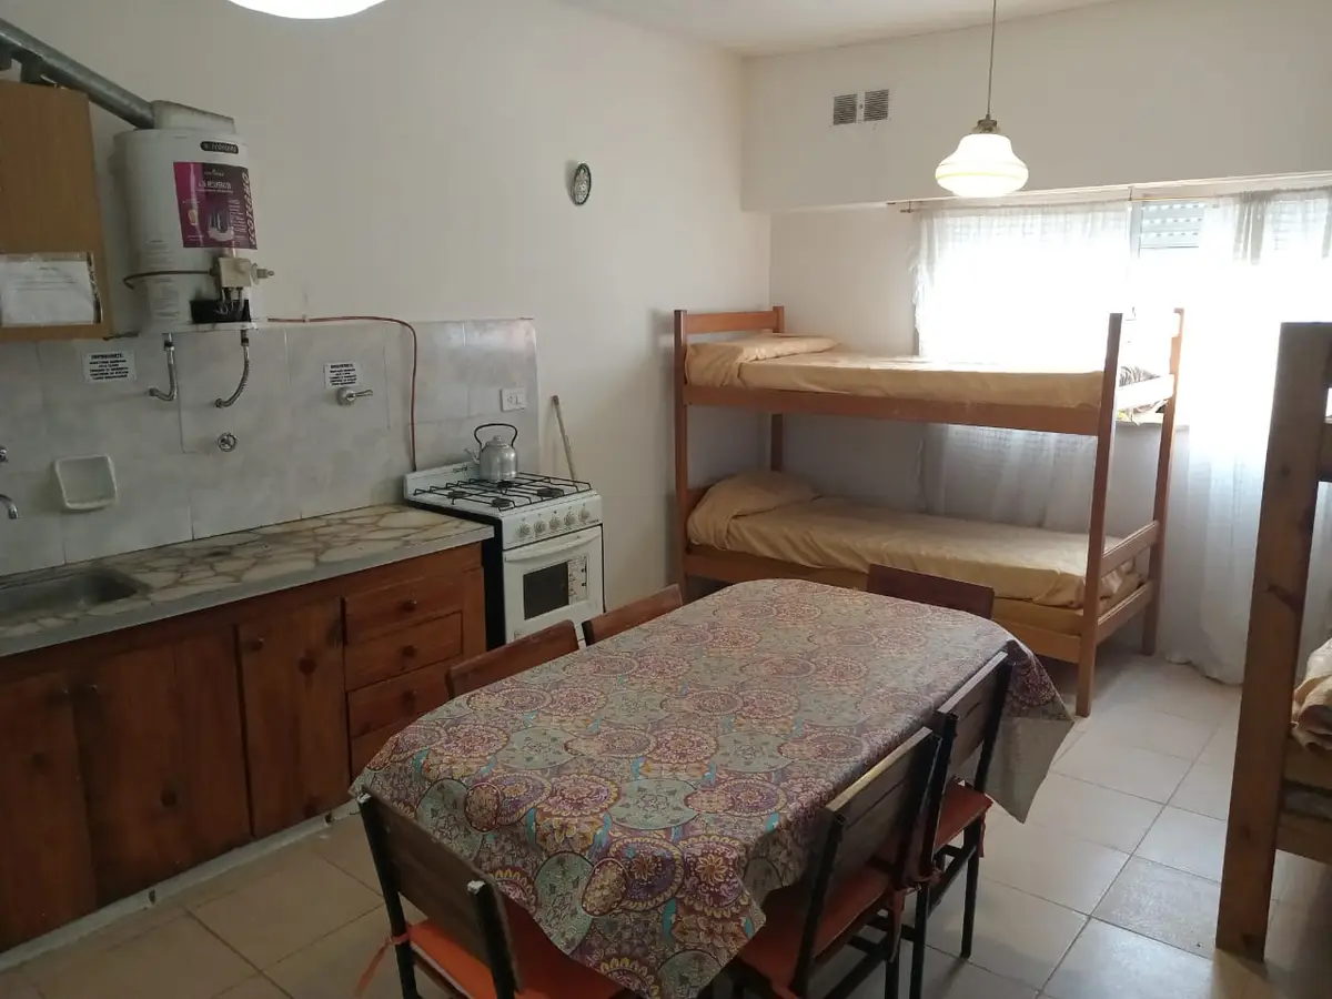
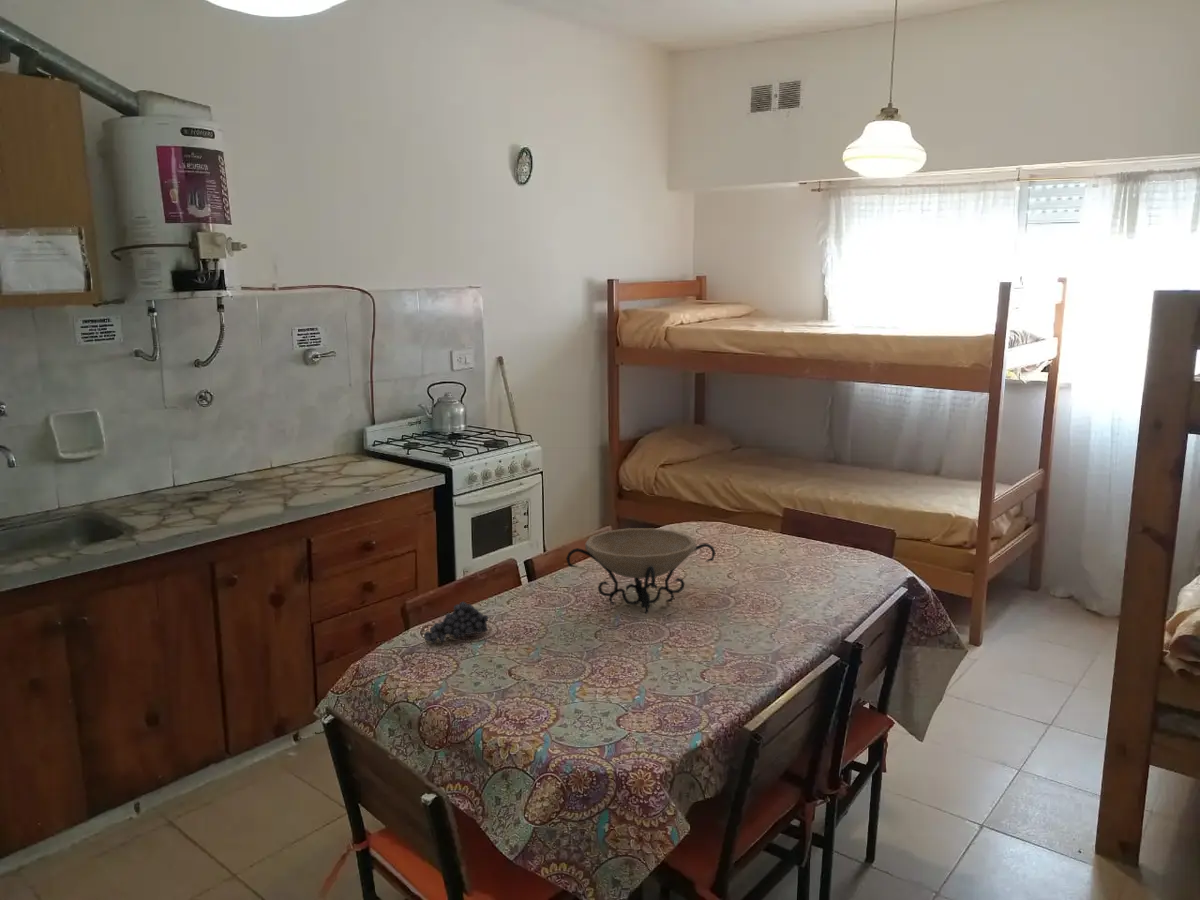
+ fruit (458, 620)
+ decorative bowl (641, 573)
